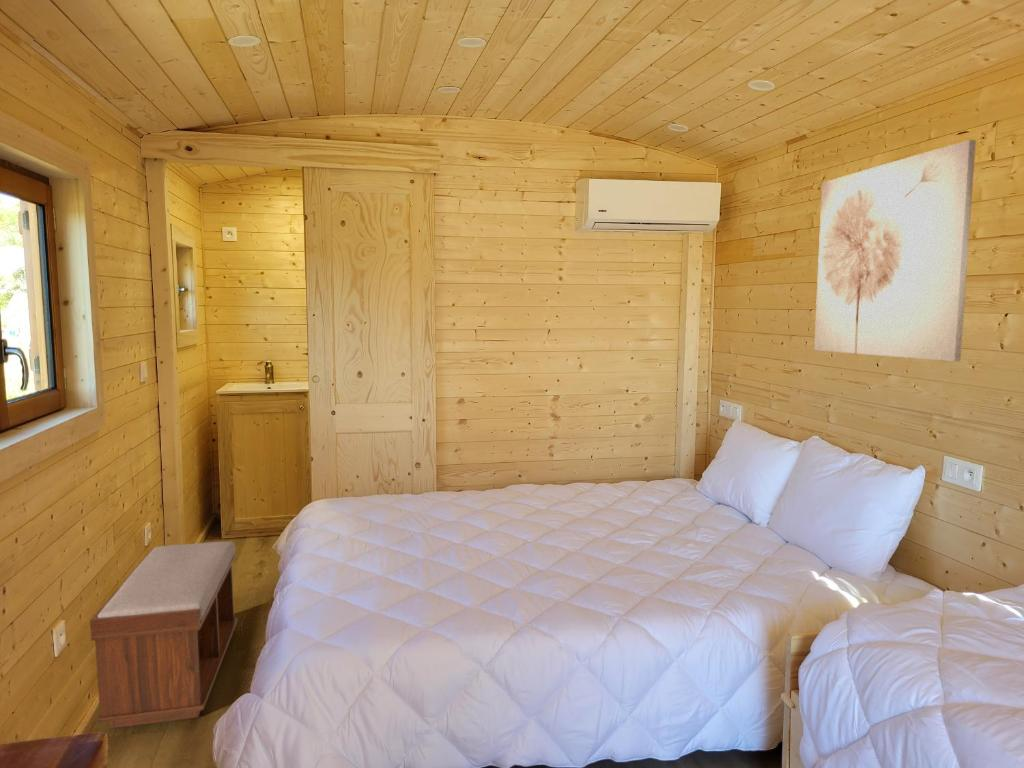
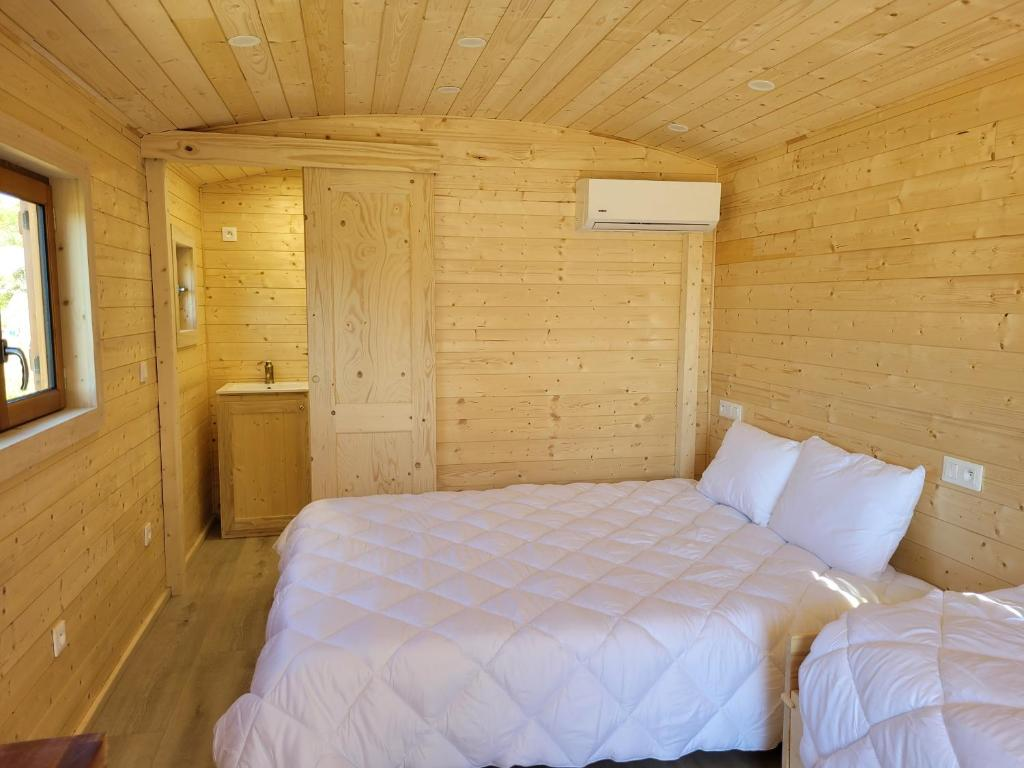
- bench (176, 623)
- wall art (882, 260)
